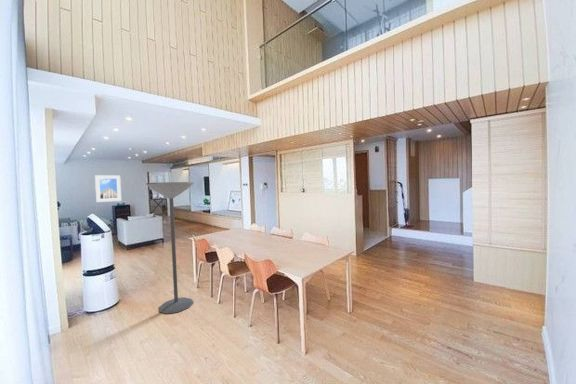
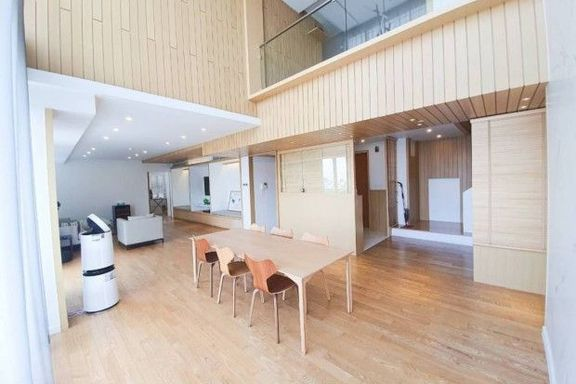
- floor lamp (173, 244)
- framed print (108, 188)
